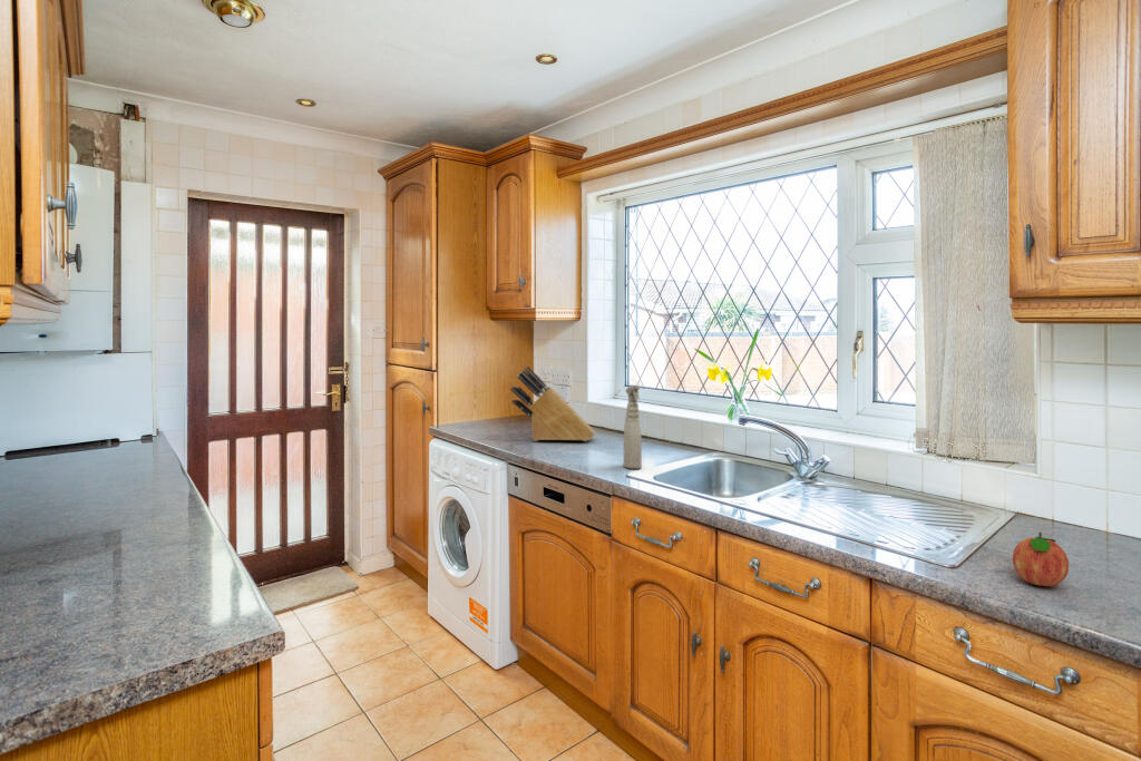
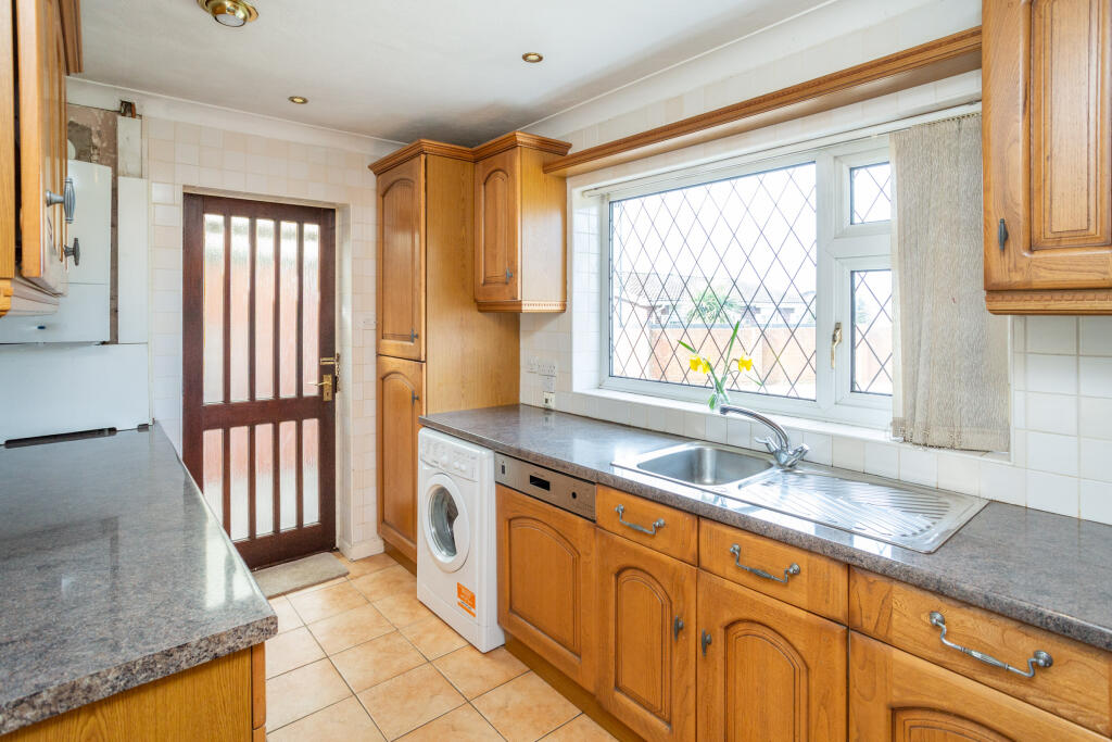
- spray bottle (632, 426)
- fruit (1040, 557)
- knife block (553, 402)
